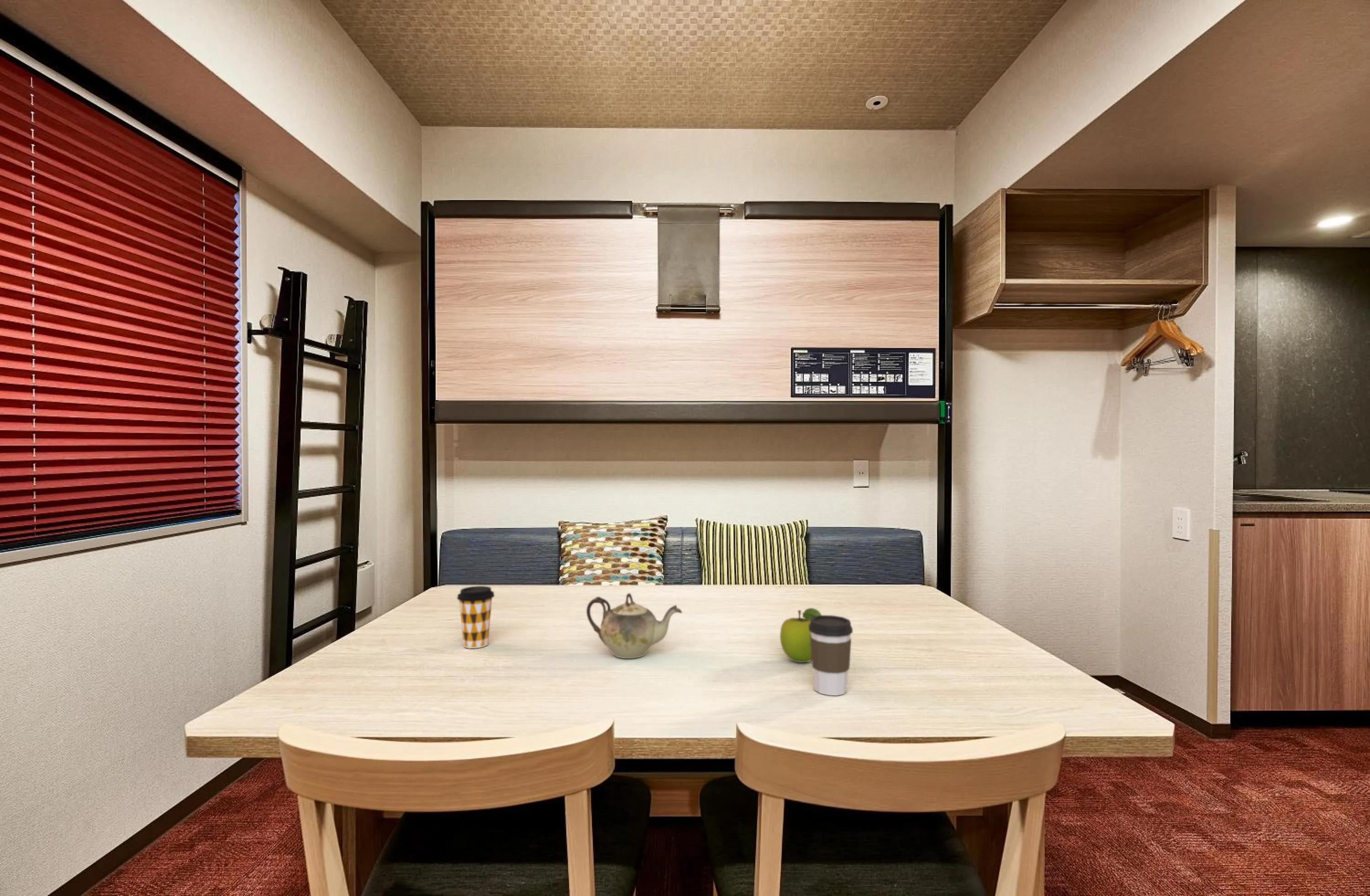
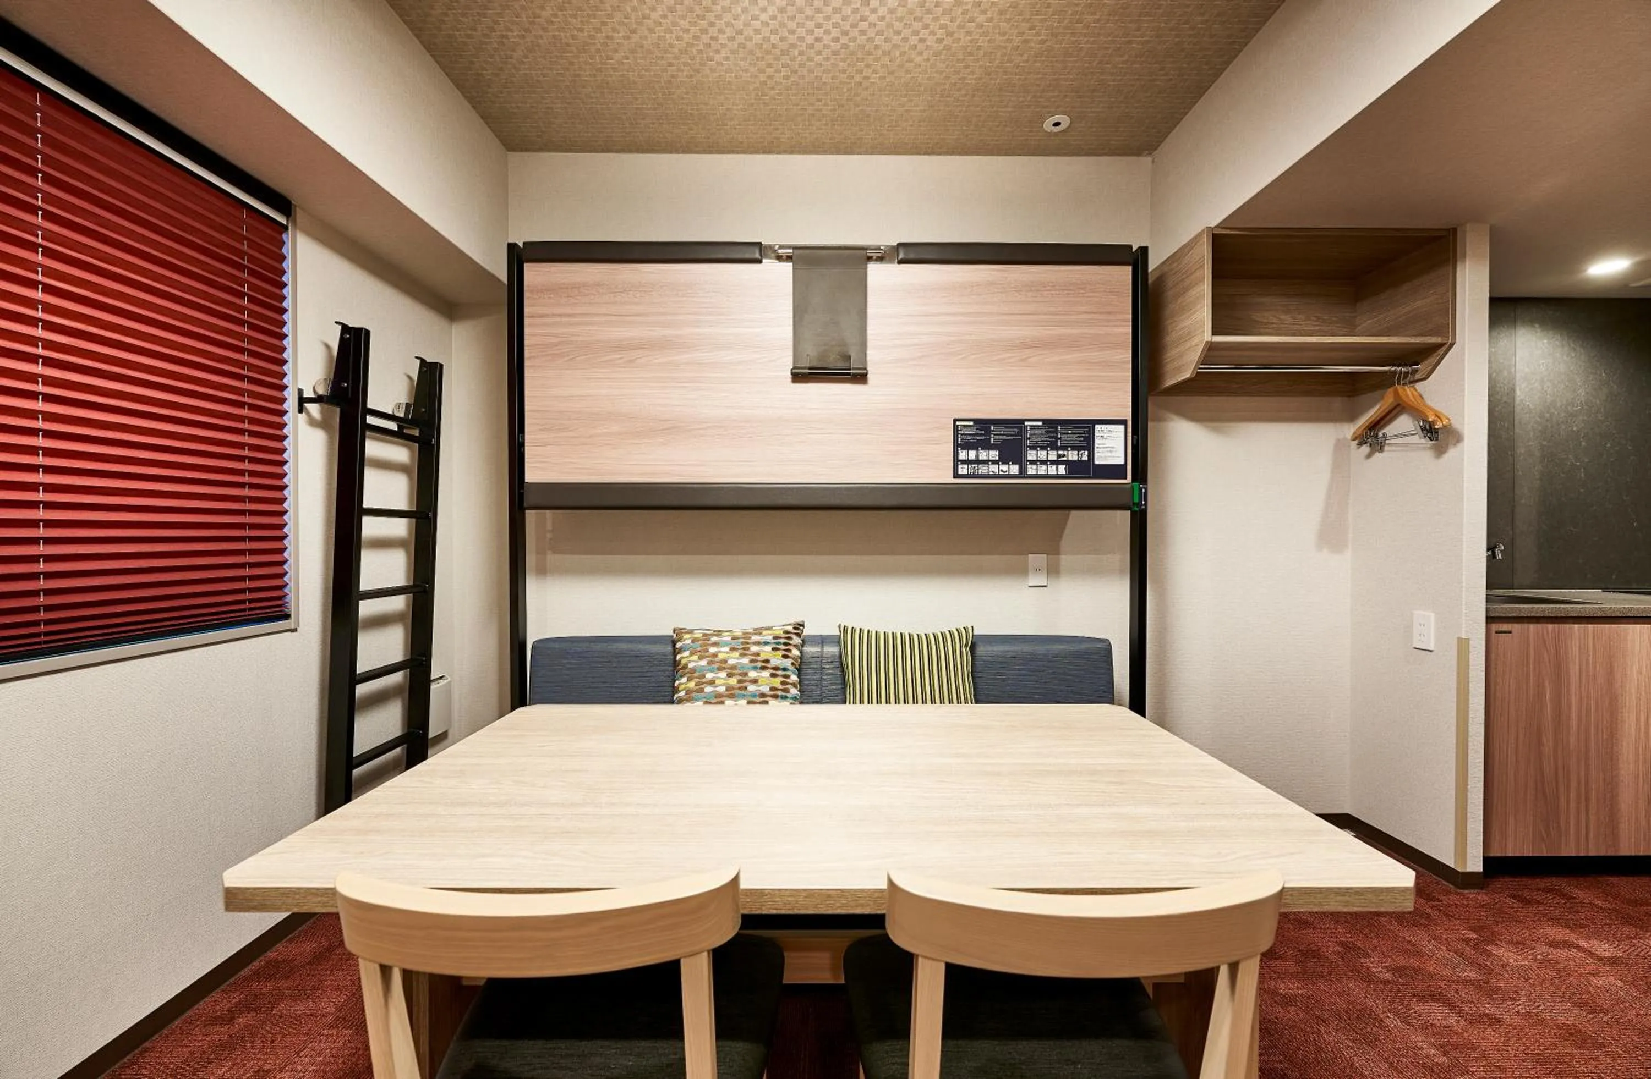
- coffee cup (476, 617)
- coffee cup (830, 654)
- fruit (803, 634)
- teapot (634, 623)
